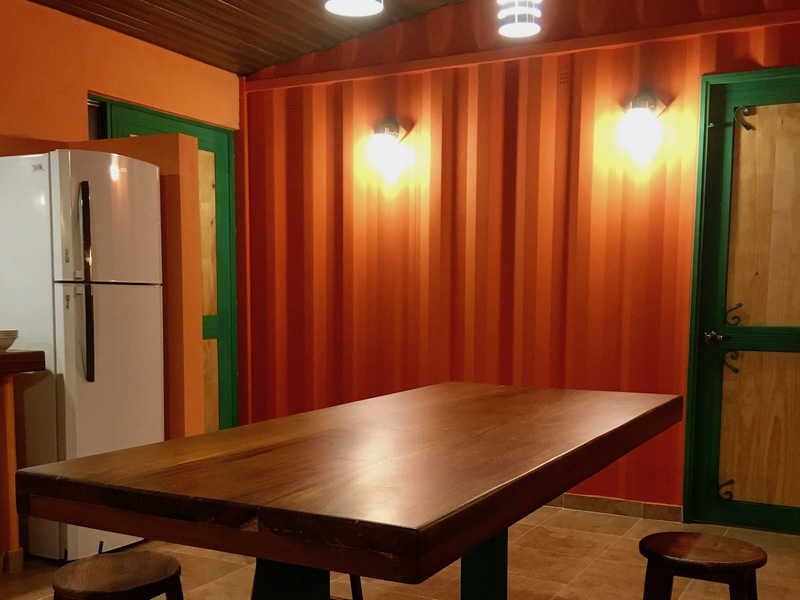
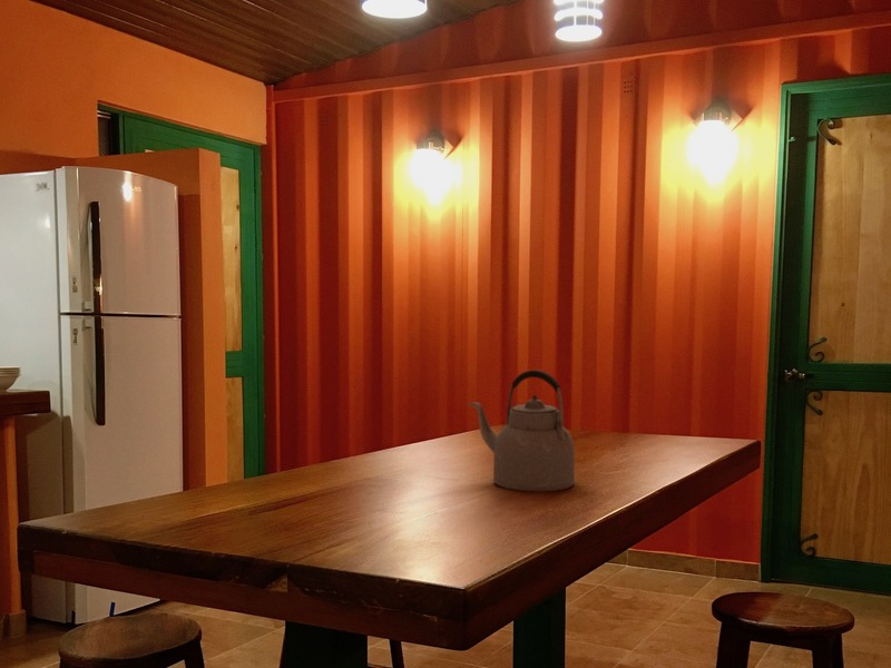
+ kettle (517, 424)
